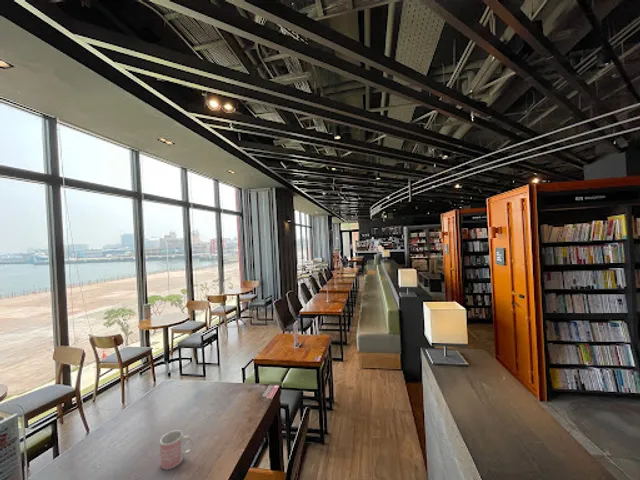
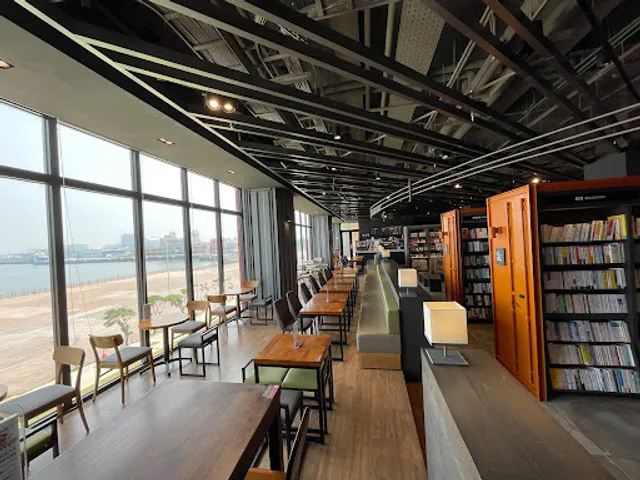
- mug (175, 448)
